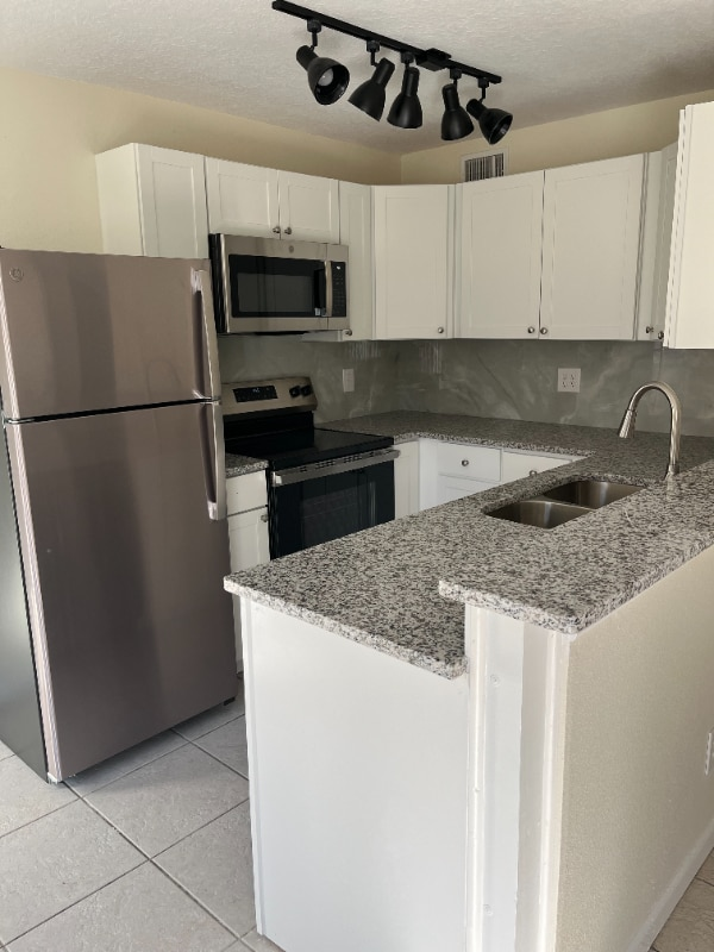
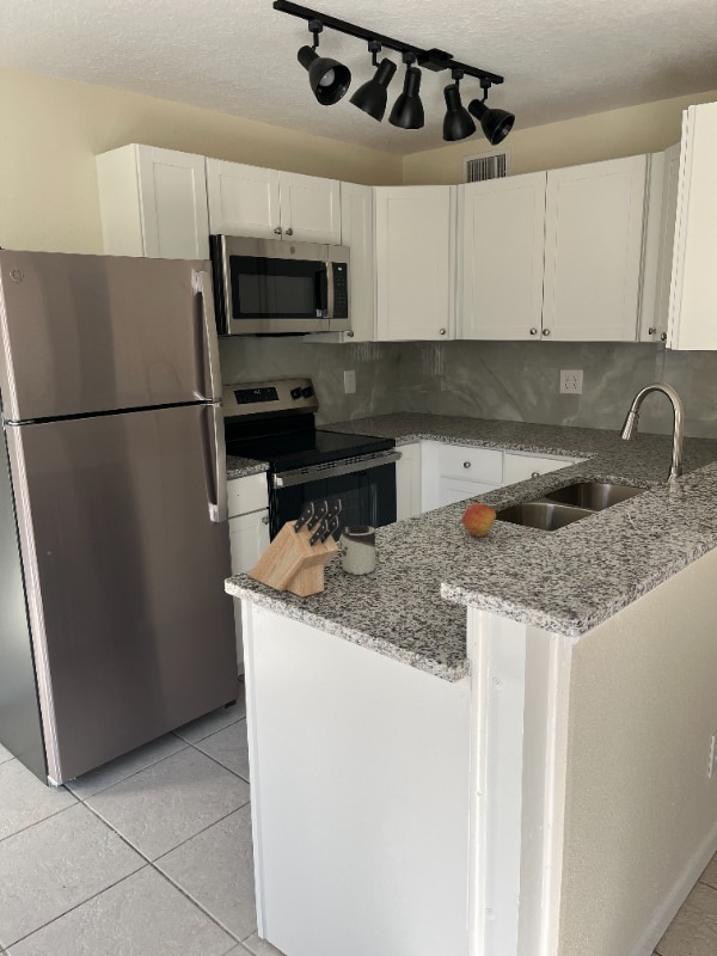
+ knife block (296, 540)
+ fruit (478, 520)
+ cup (355, 547)
